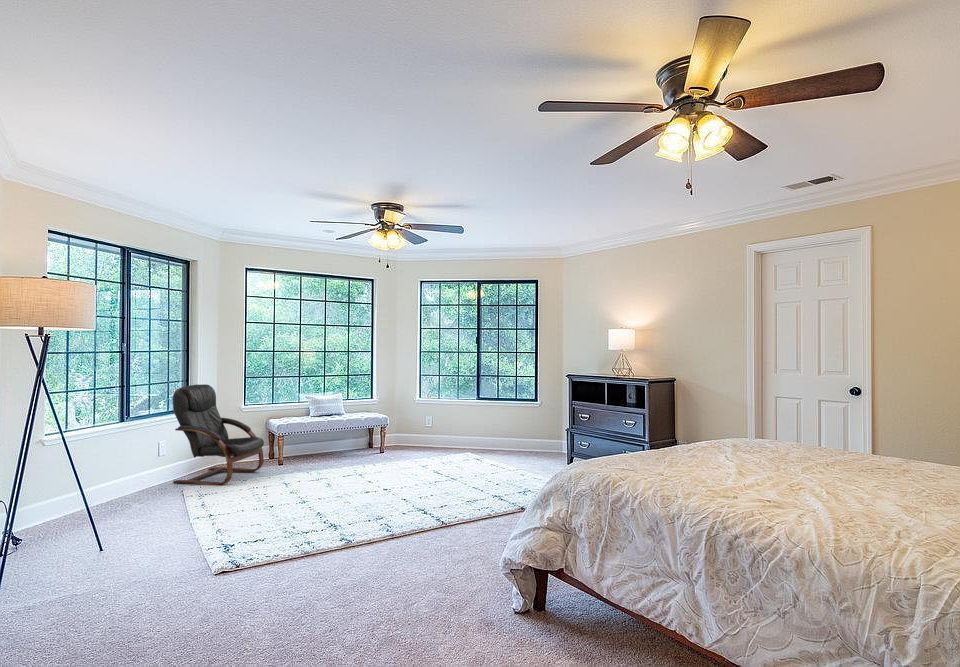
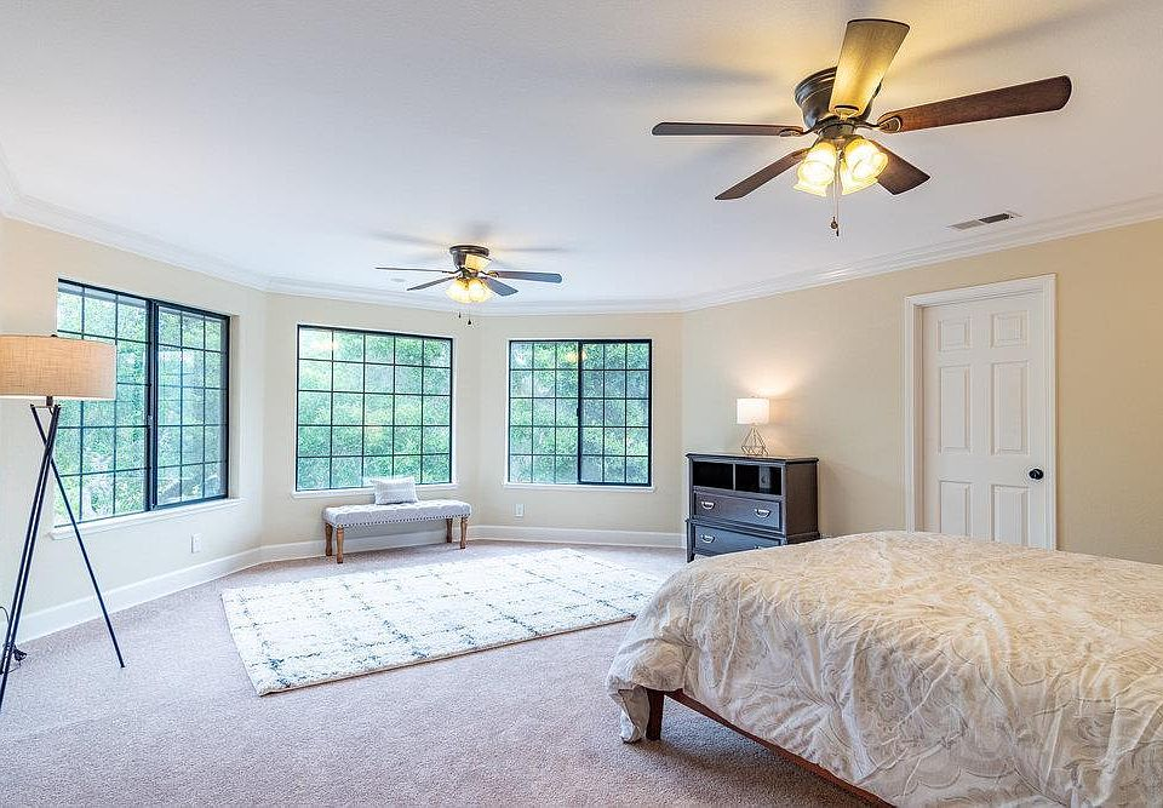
- armchair (221, 431)
